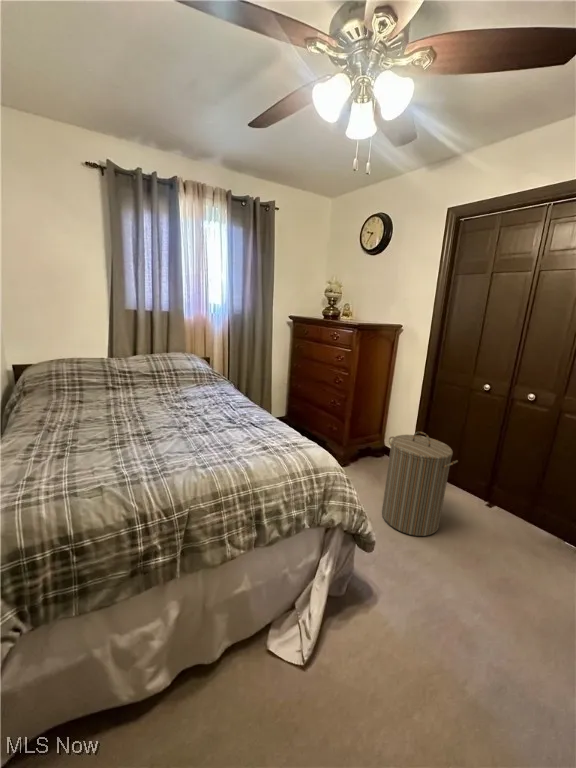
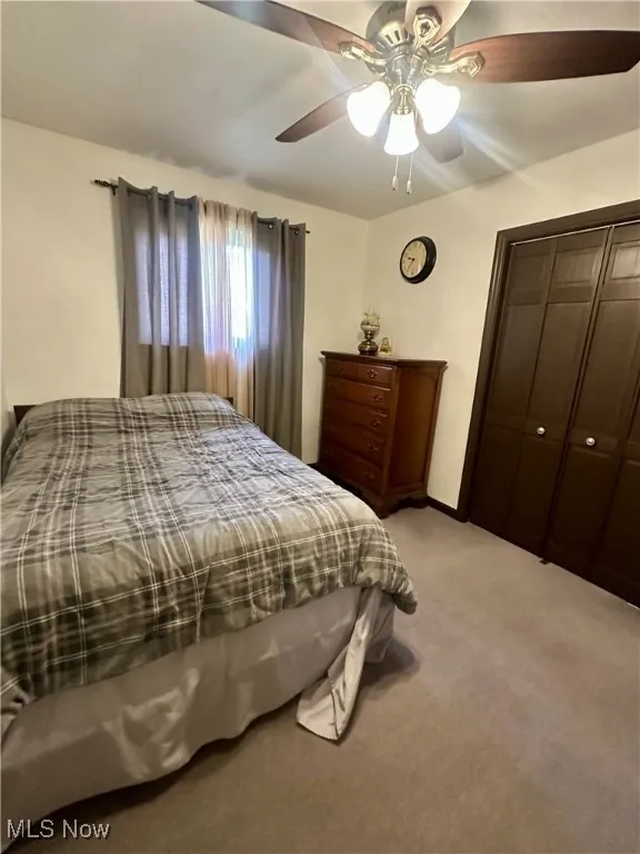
- laundry hamper (416, 477)
